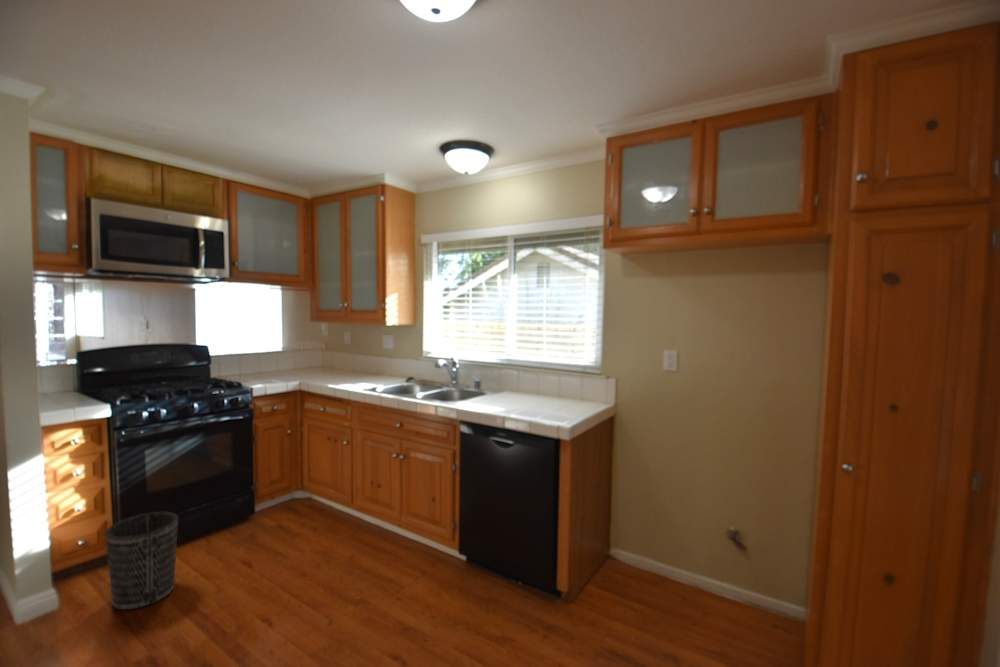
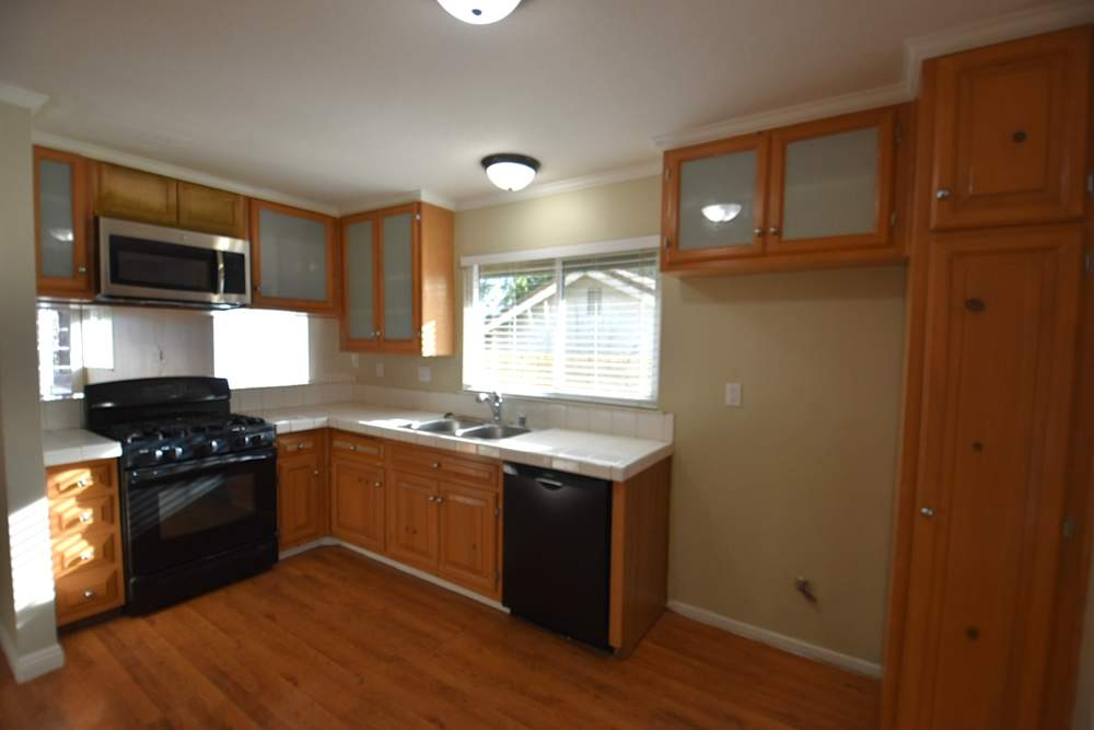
- wastebasket (143, 559)
